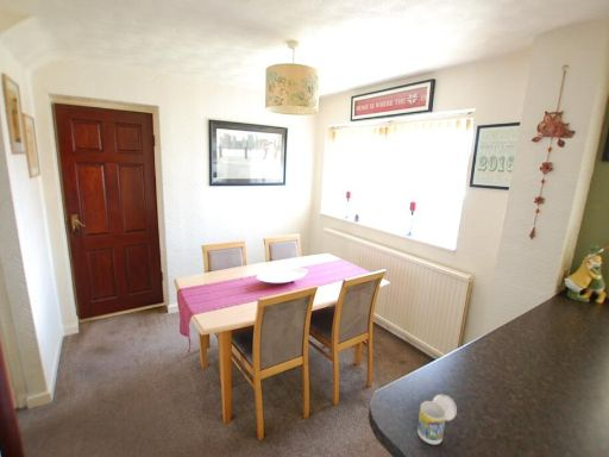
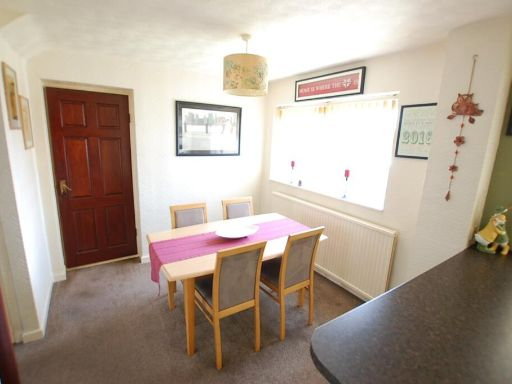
- cup (437, 415)
